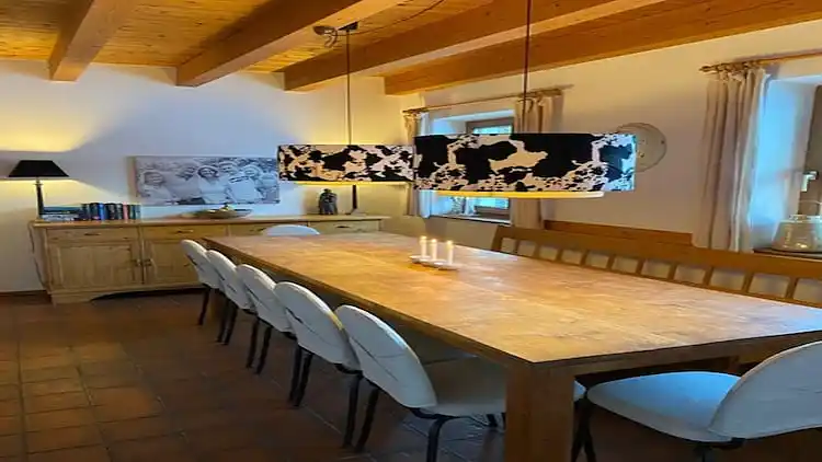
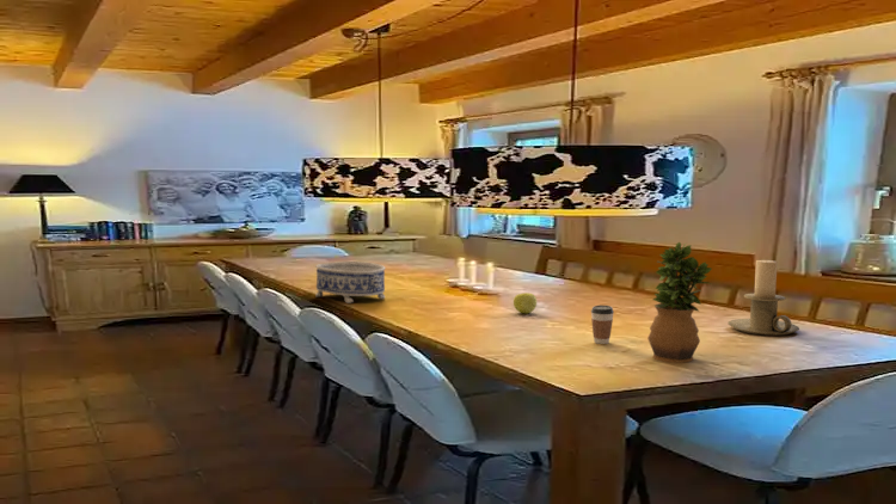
+ coffee cup (601, 324)
+ potted plant (680, 300)
+ decorative bowl (350, 281)
+ candle holder (765, 295)
+ apple (524, 302)
